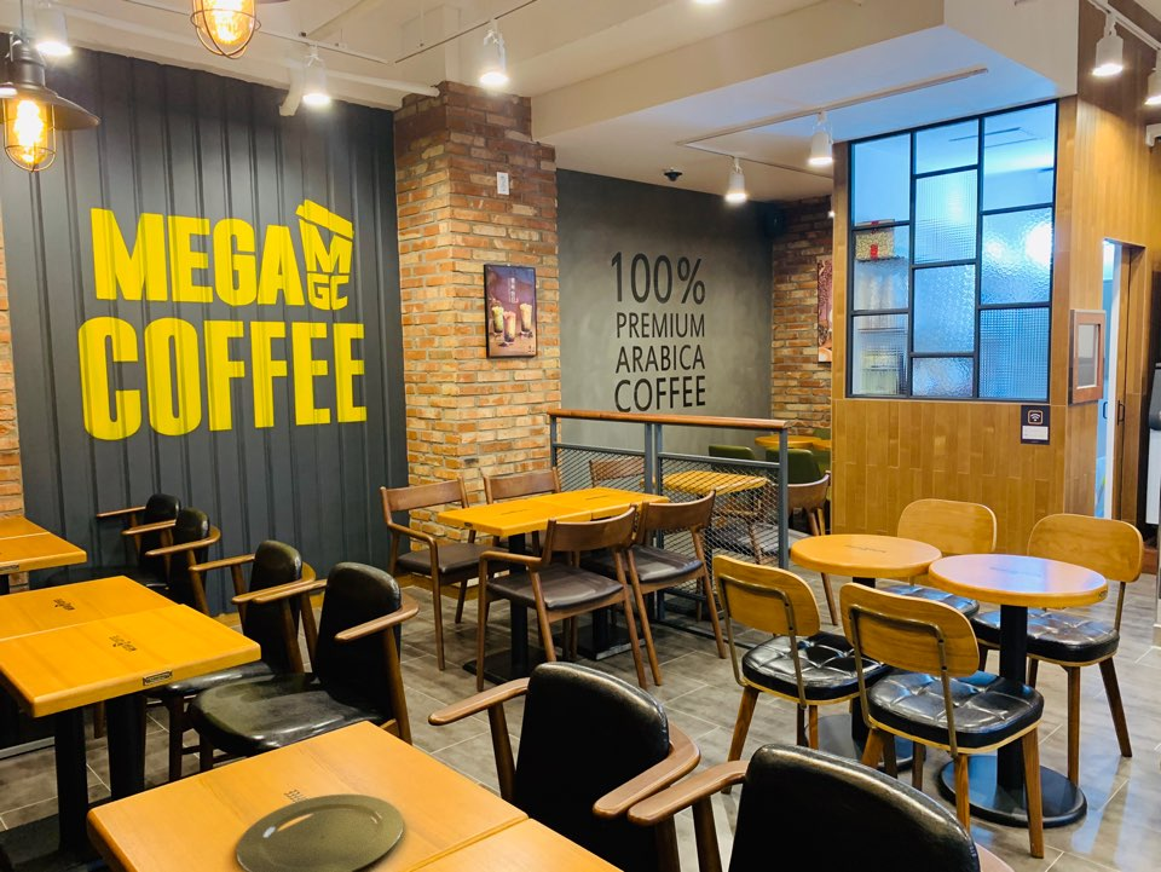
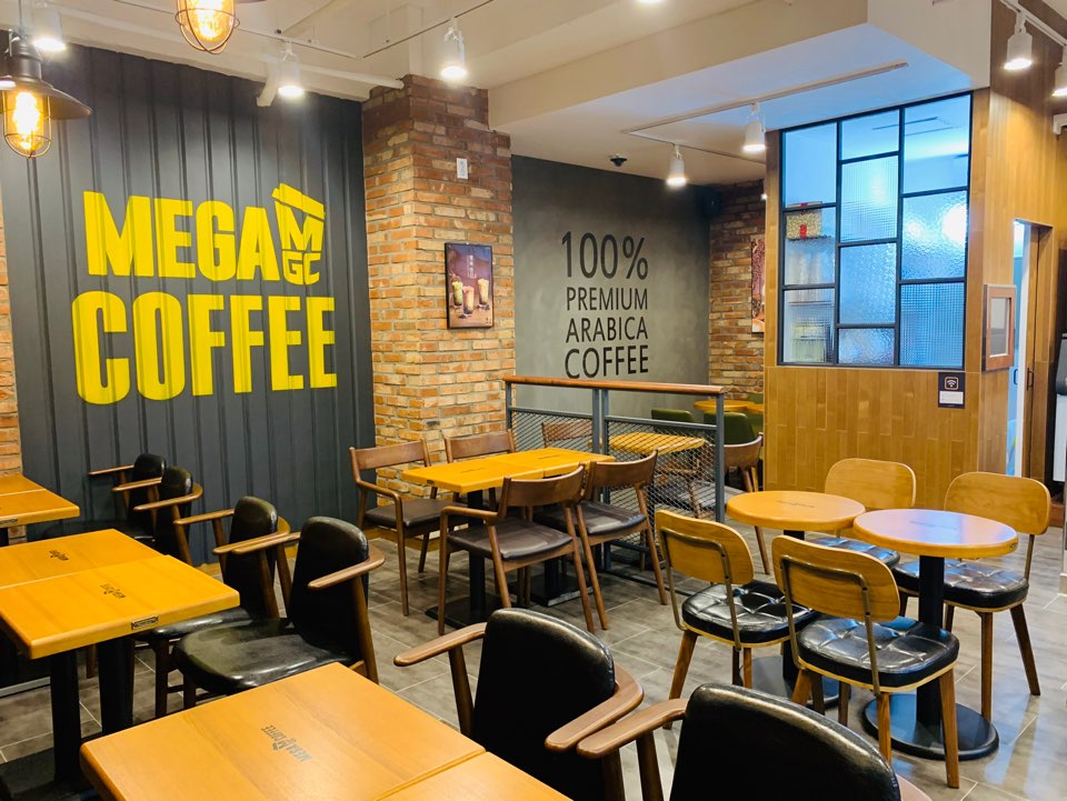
- plate (322, 835)
